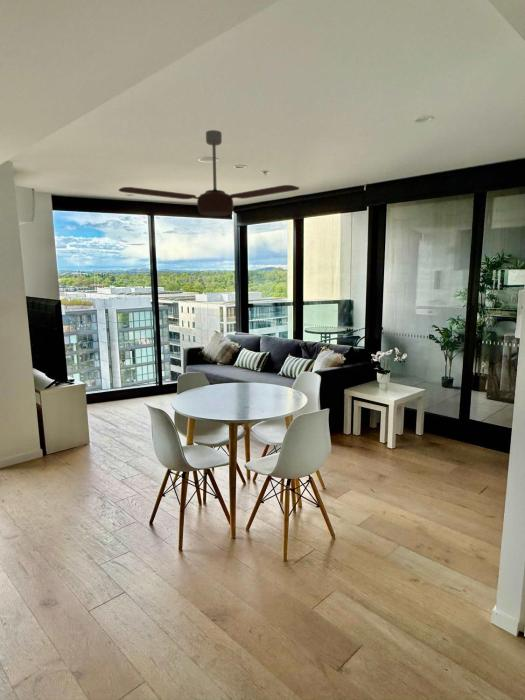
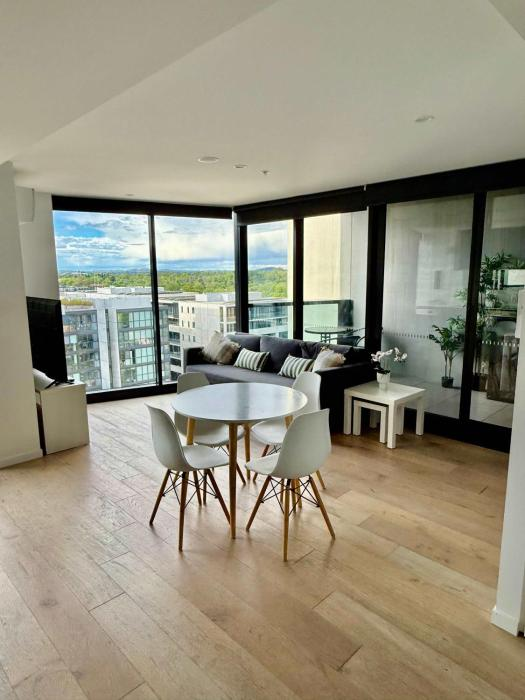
- ceiling fan (213, 177)
